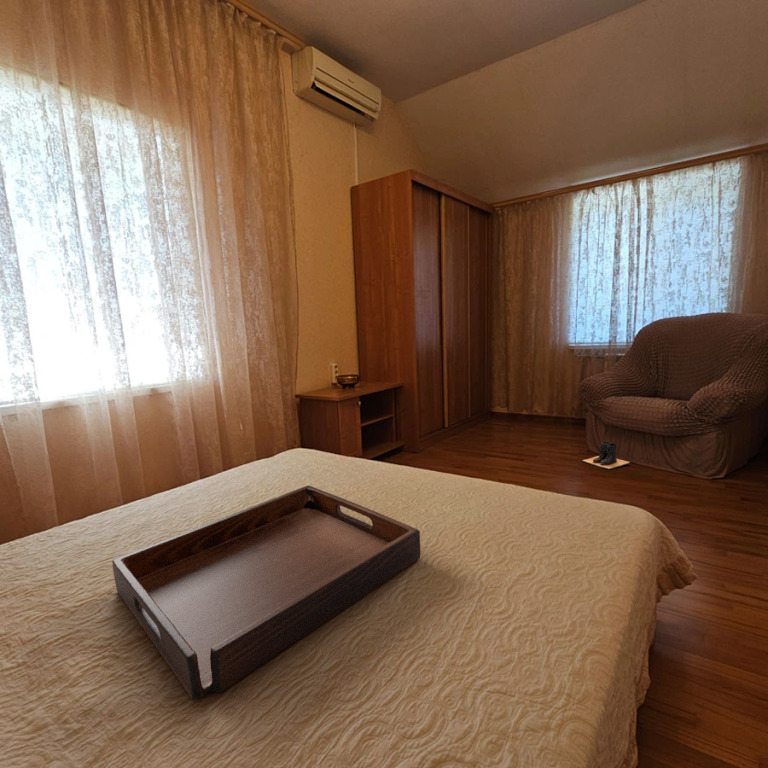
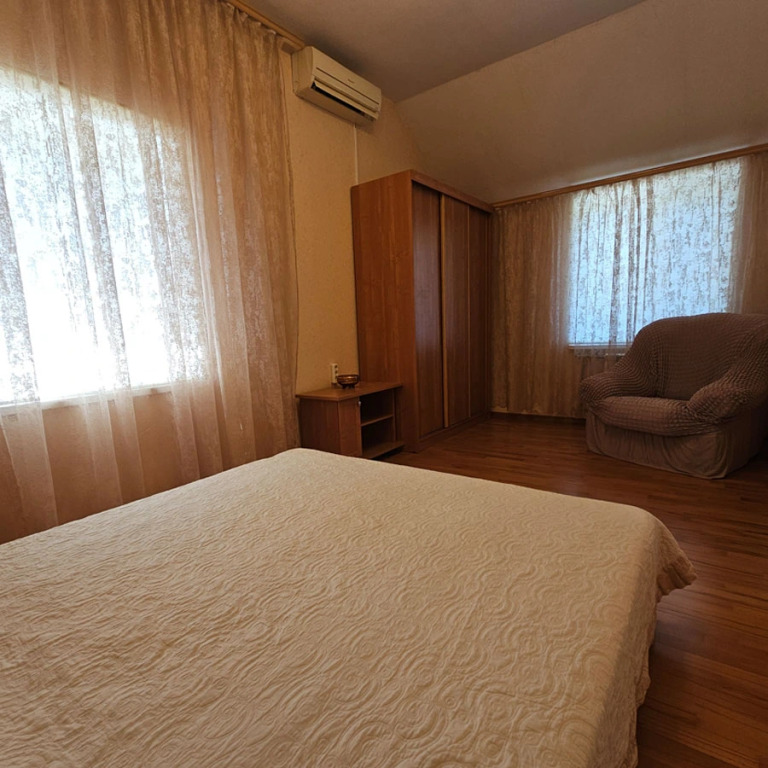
- serving tray (272, 558)
- boots (605, 453)
